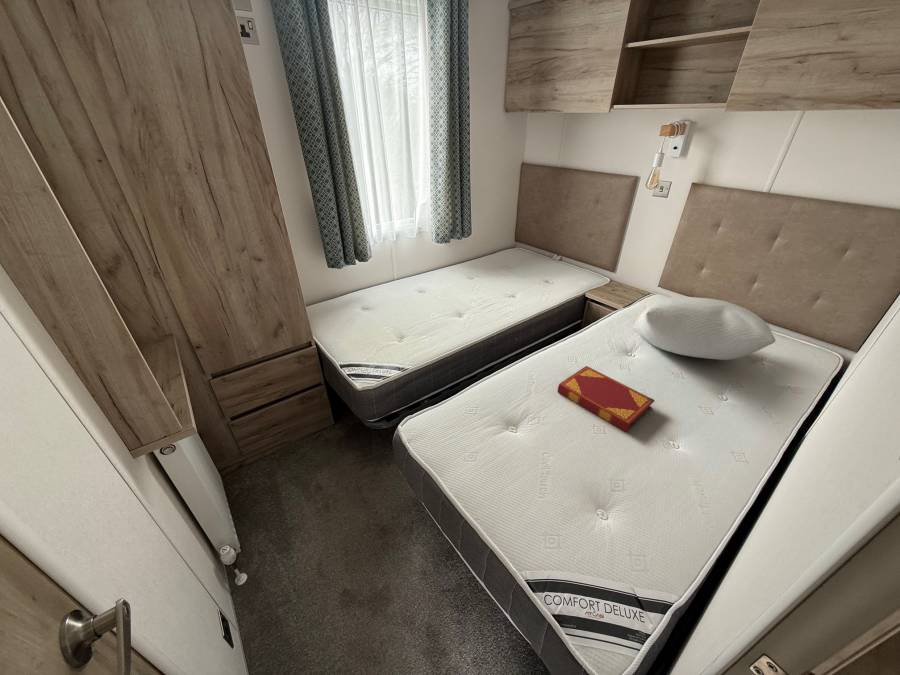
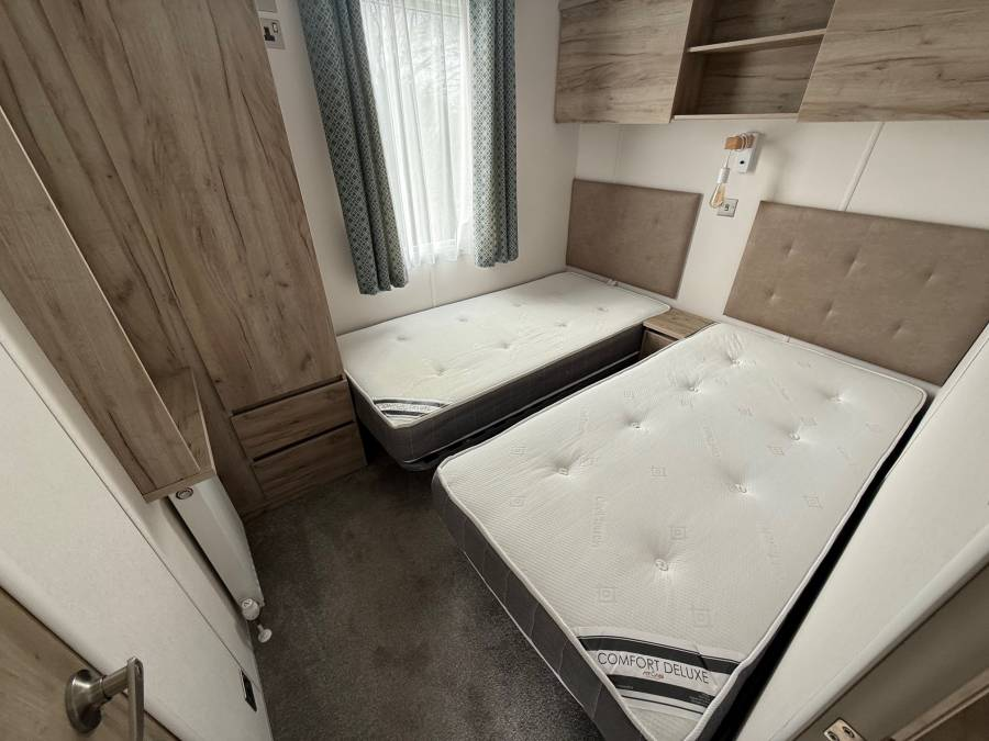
- pillow (694, 326)
- hardback book (604, 396)
